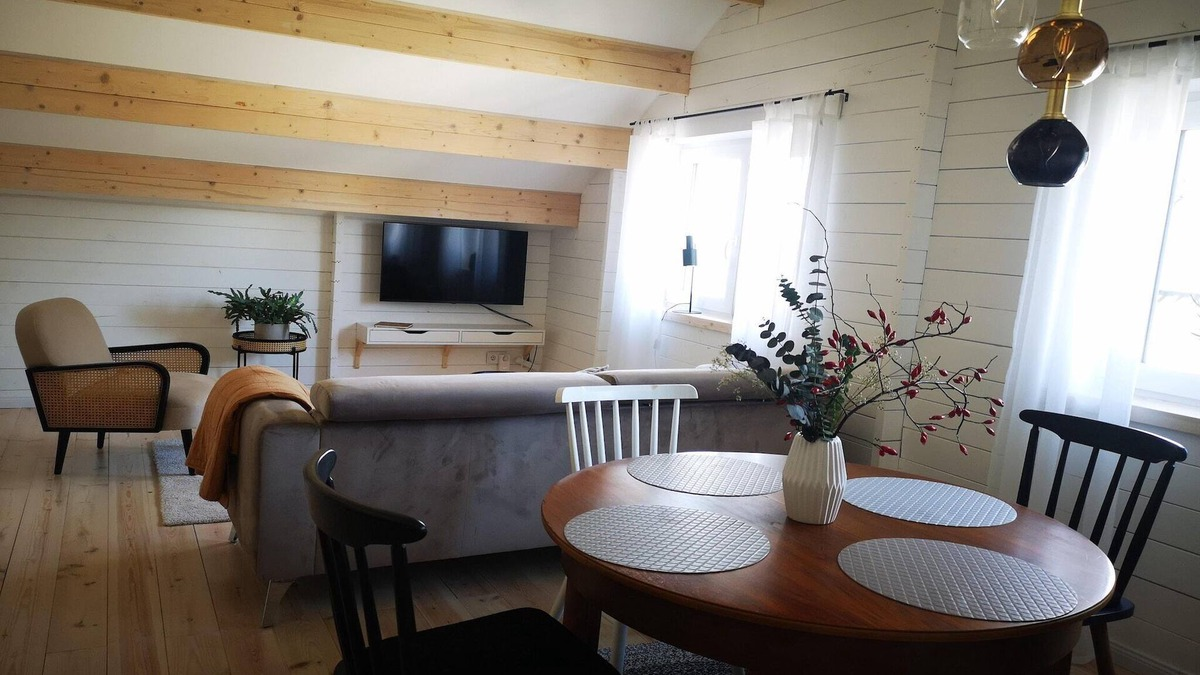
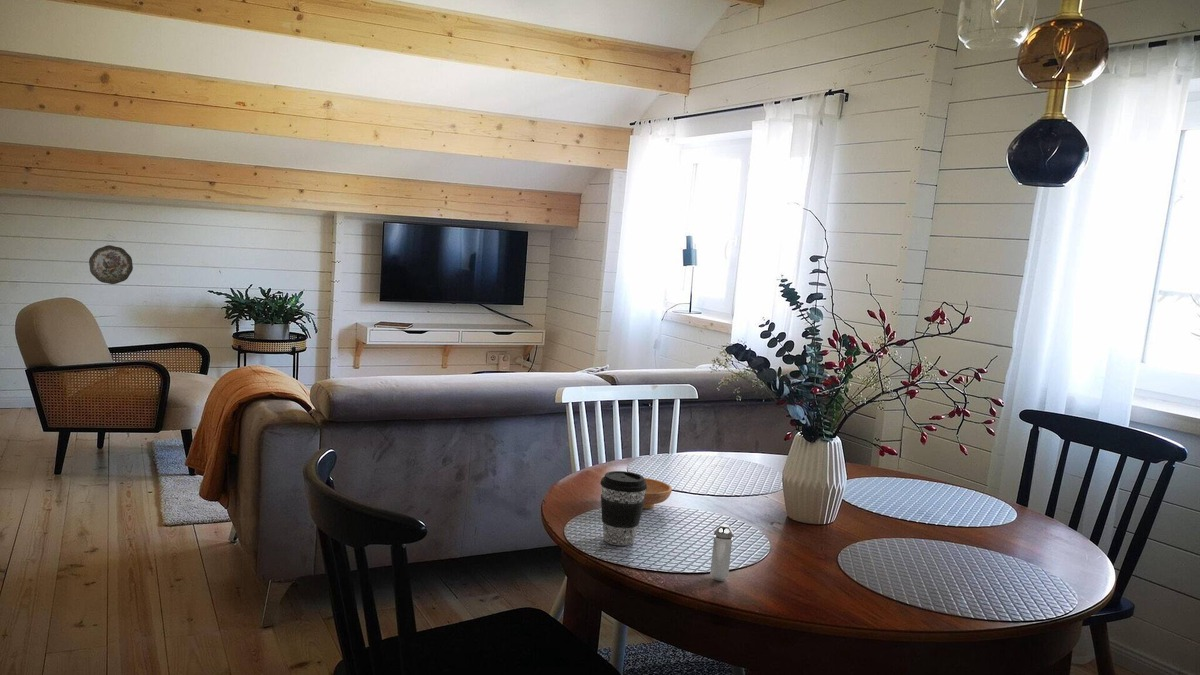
+ bowl (644, 495)
+ shaker (721, 551)
+ coffee cup (621, 508)
+ decorative plate (111, 264)
